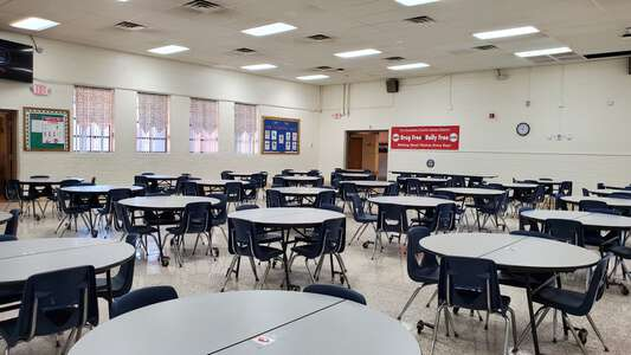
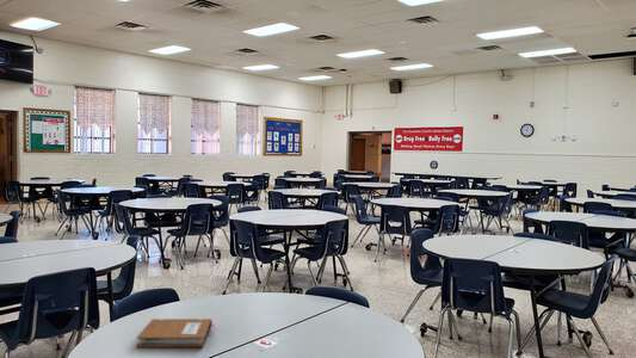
+ notebook (178, 331)
